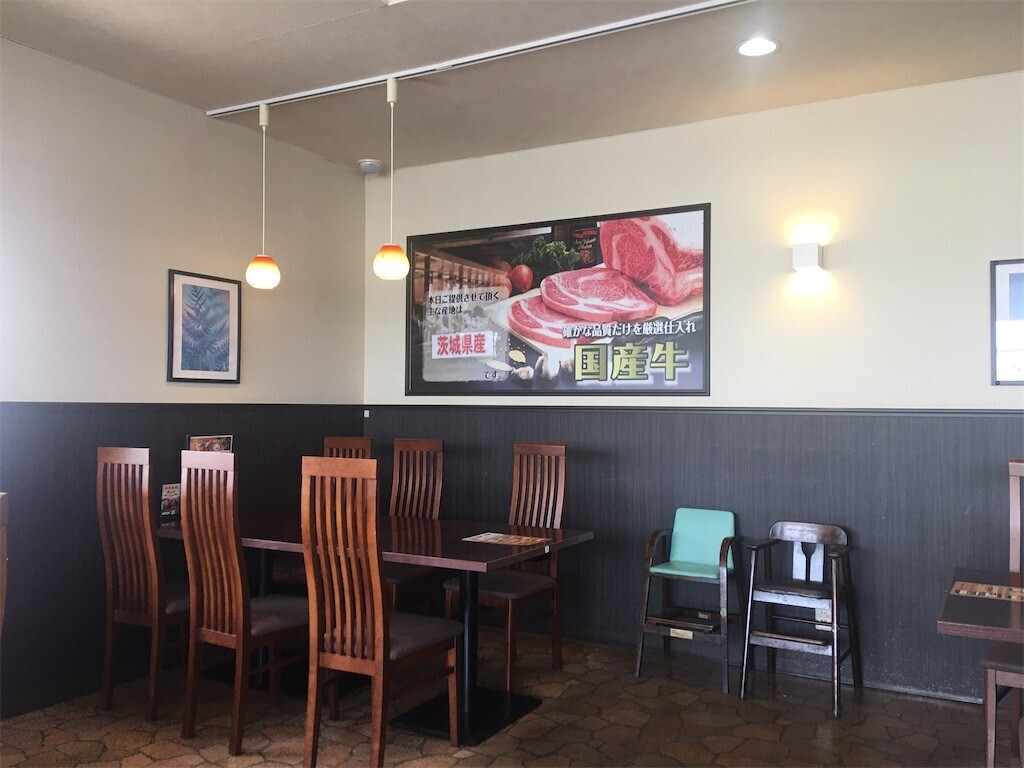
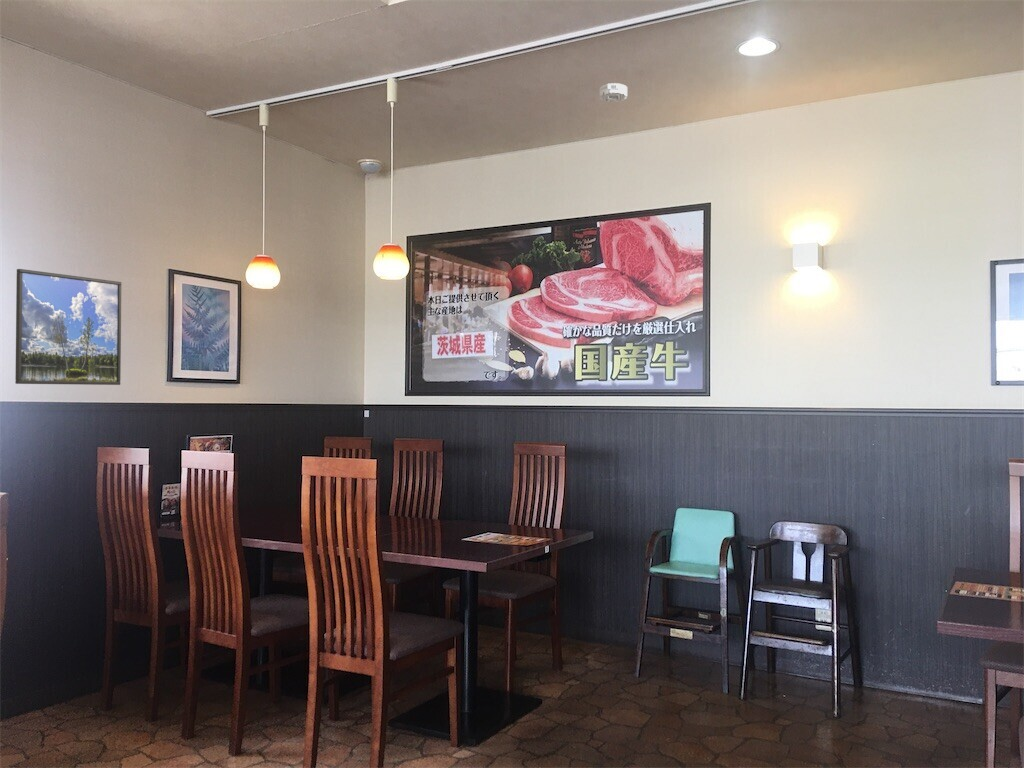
+ smoke detector (613, 92)
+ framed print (71, 330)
